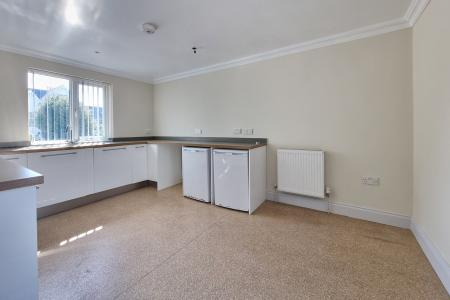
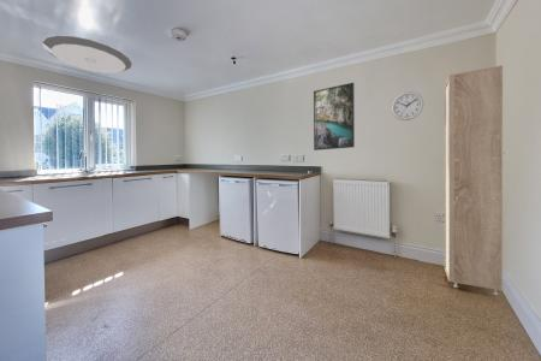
+ wall clock (406, 106)
+ ceiling light fixture (90, 58)
+ cabinet (471, 180)
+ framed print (333, 118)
